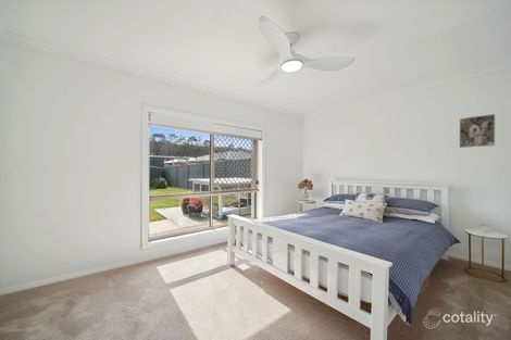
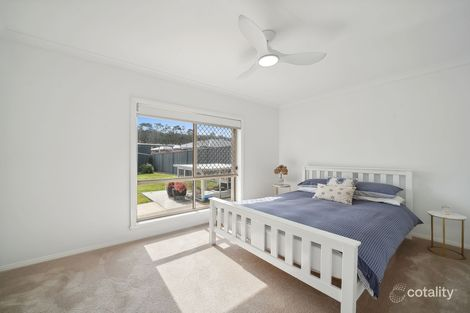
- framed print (476, 131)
